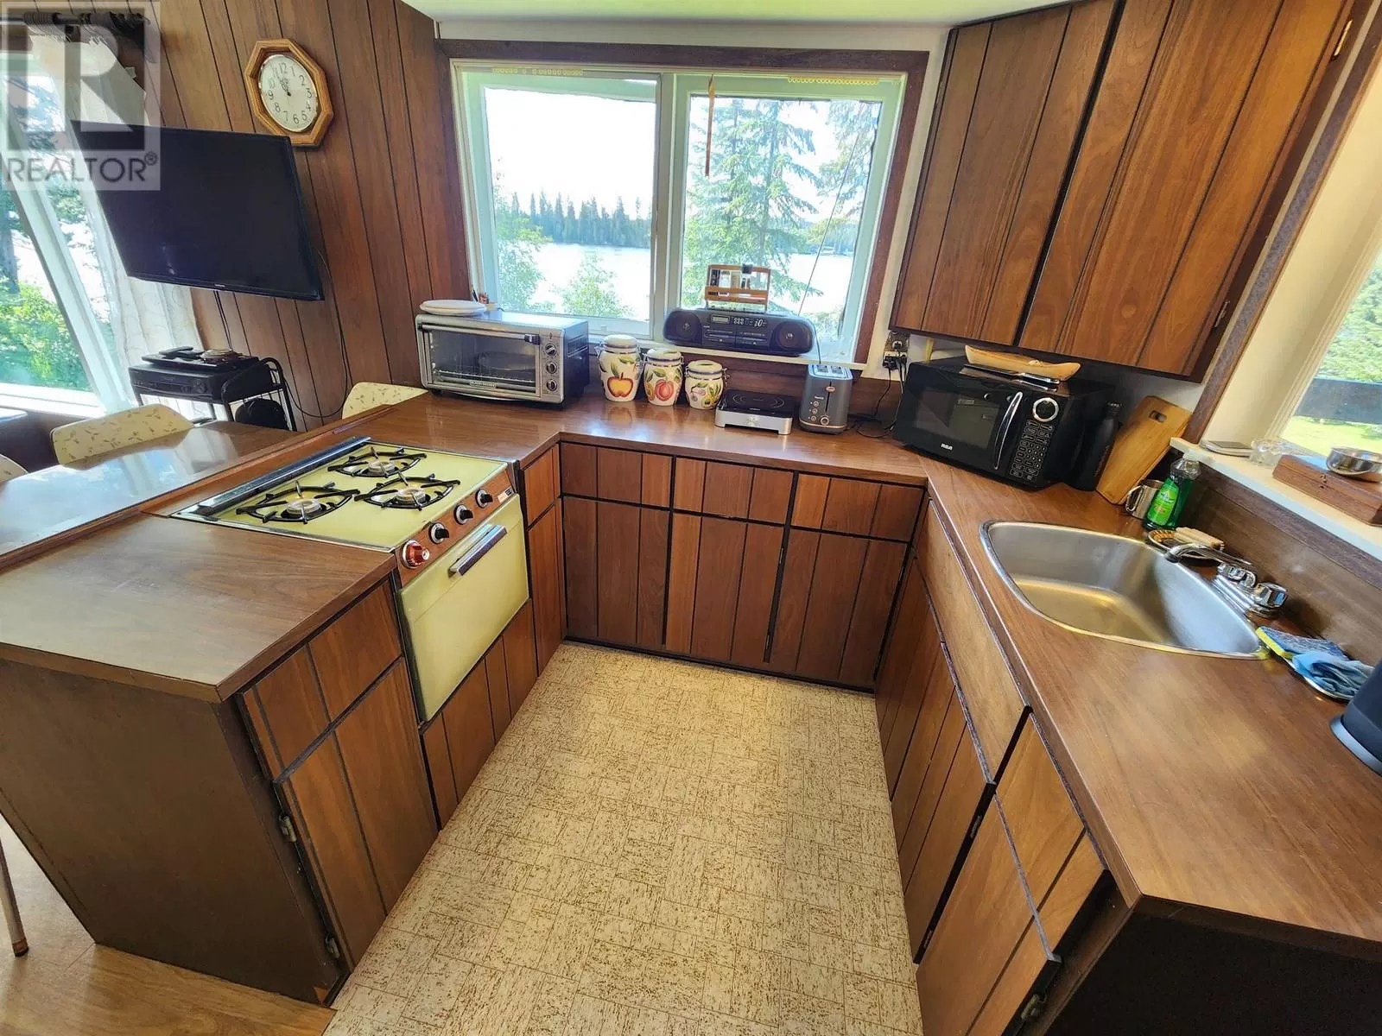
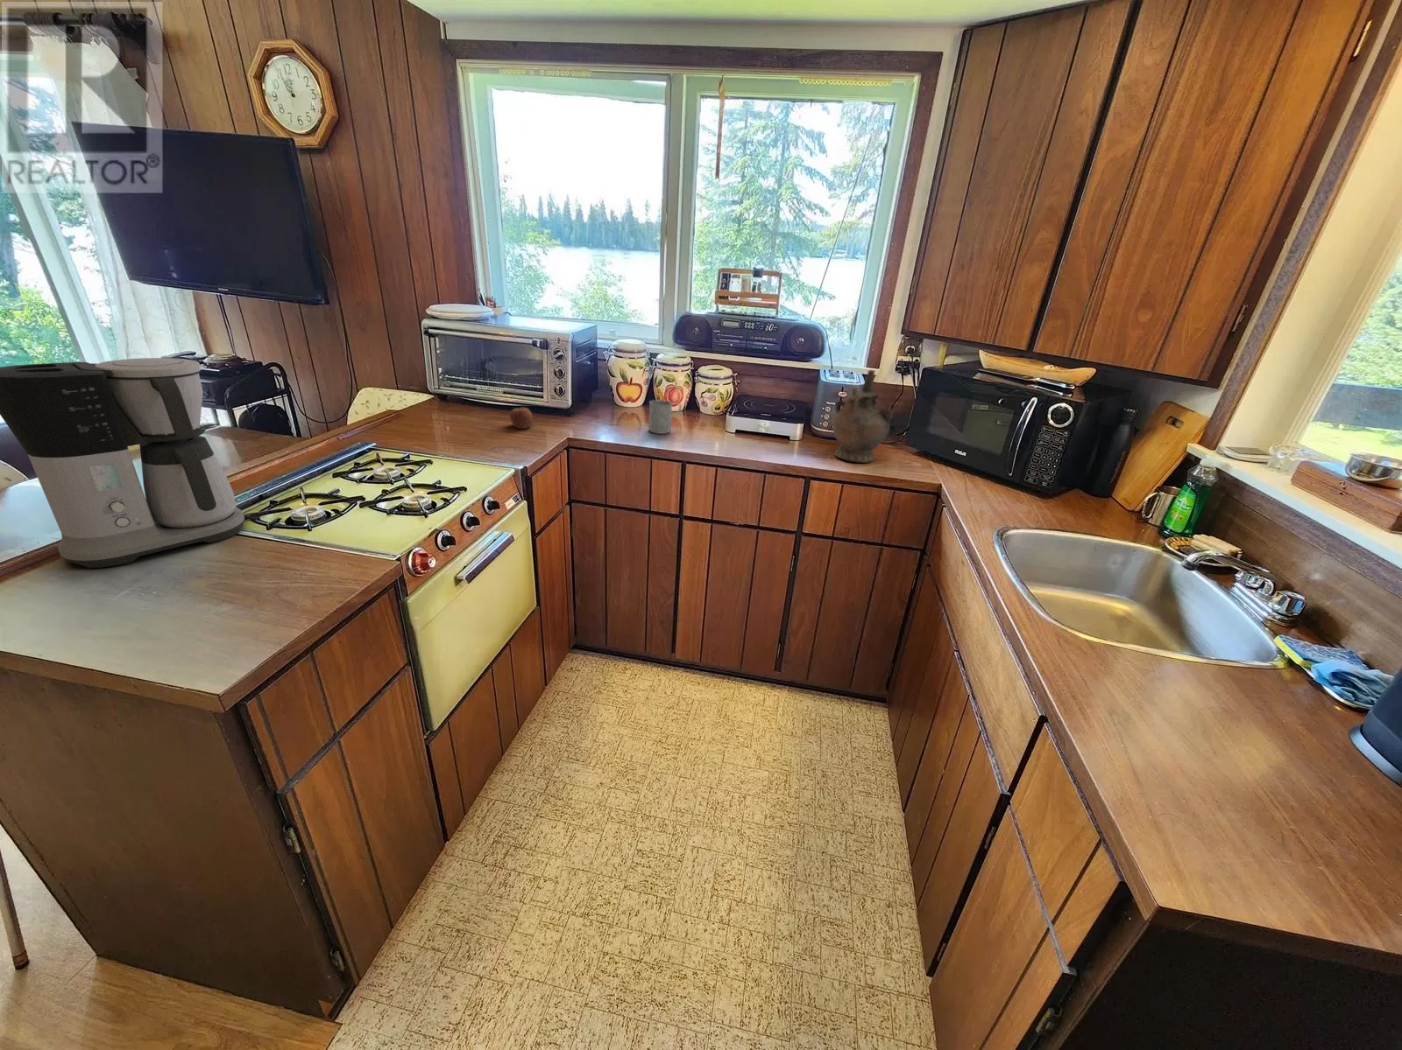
+ mug (665, 417)
+ coffee maker (132, 462)
+ ceremonial vessel (860, 415)
+ apple (520, 416)
